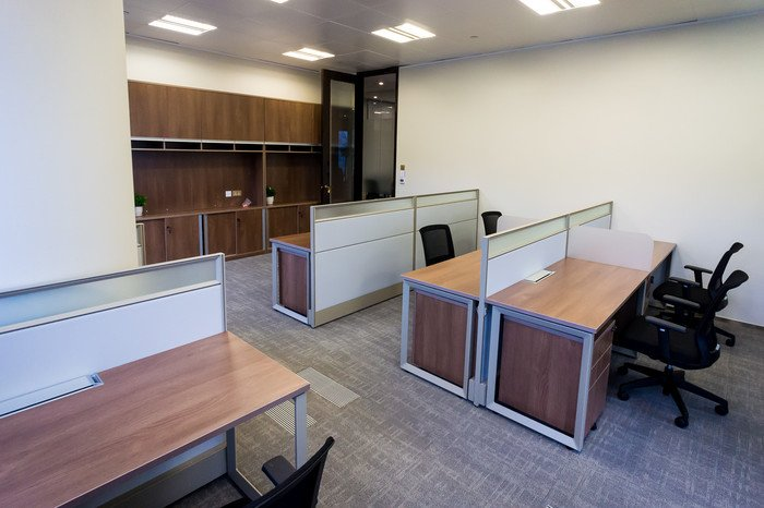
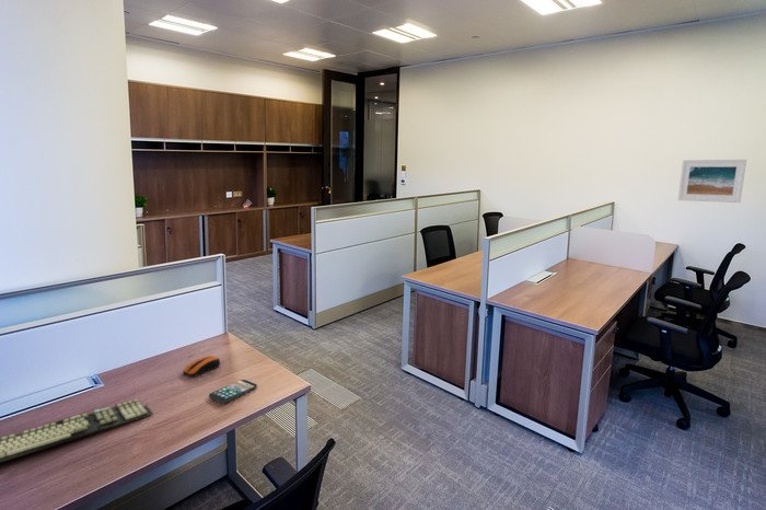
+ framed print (710, 181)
+ smartphone (233, 390)
+ keyboard (69, 427)
+ computer mouse (202, 363)
